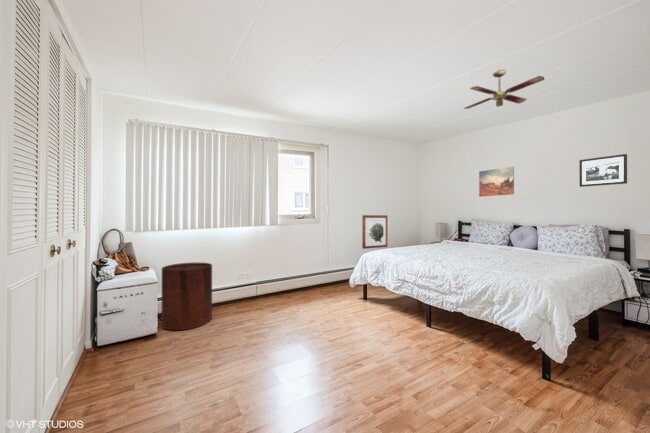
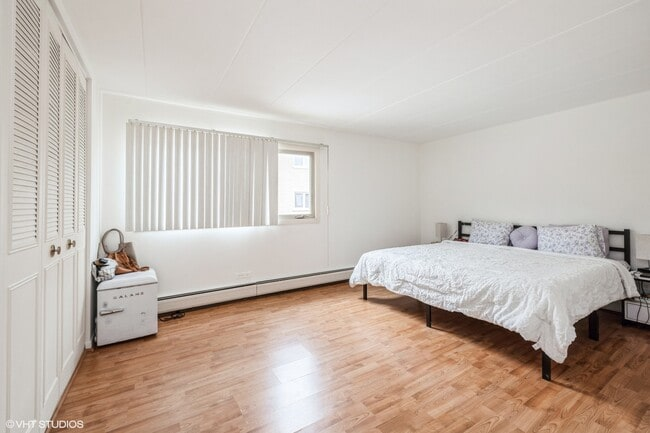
- picture frame (602, 171)
- wall art (495, 182)
- ceiling fan (499, 89)
- wall art (375, 231)
- trash can (187, 293)
